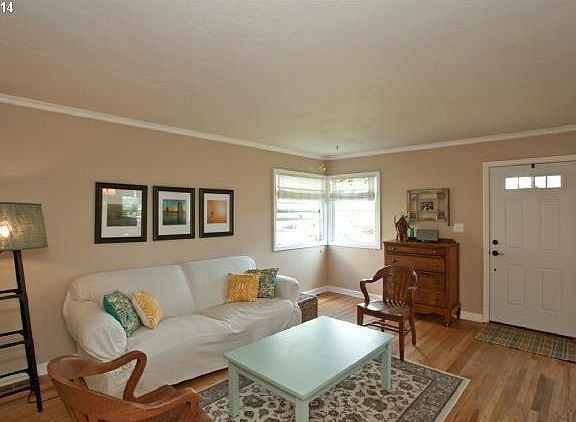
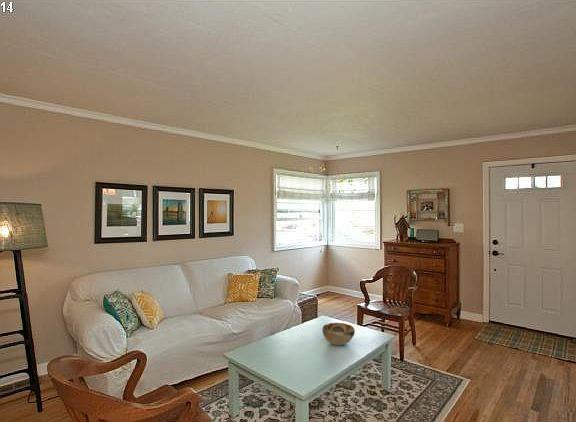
+ decorative bowl (338, 335)
